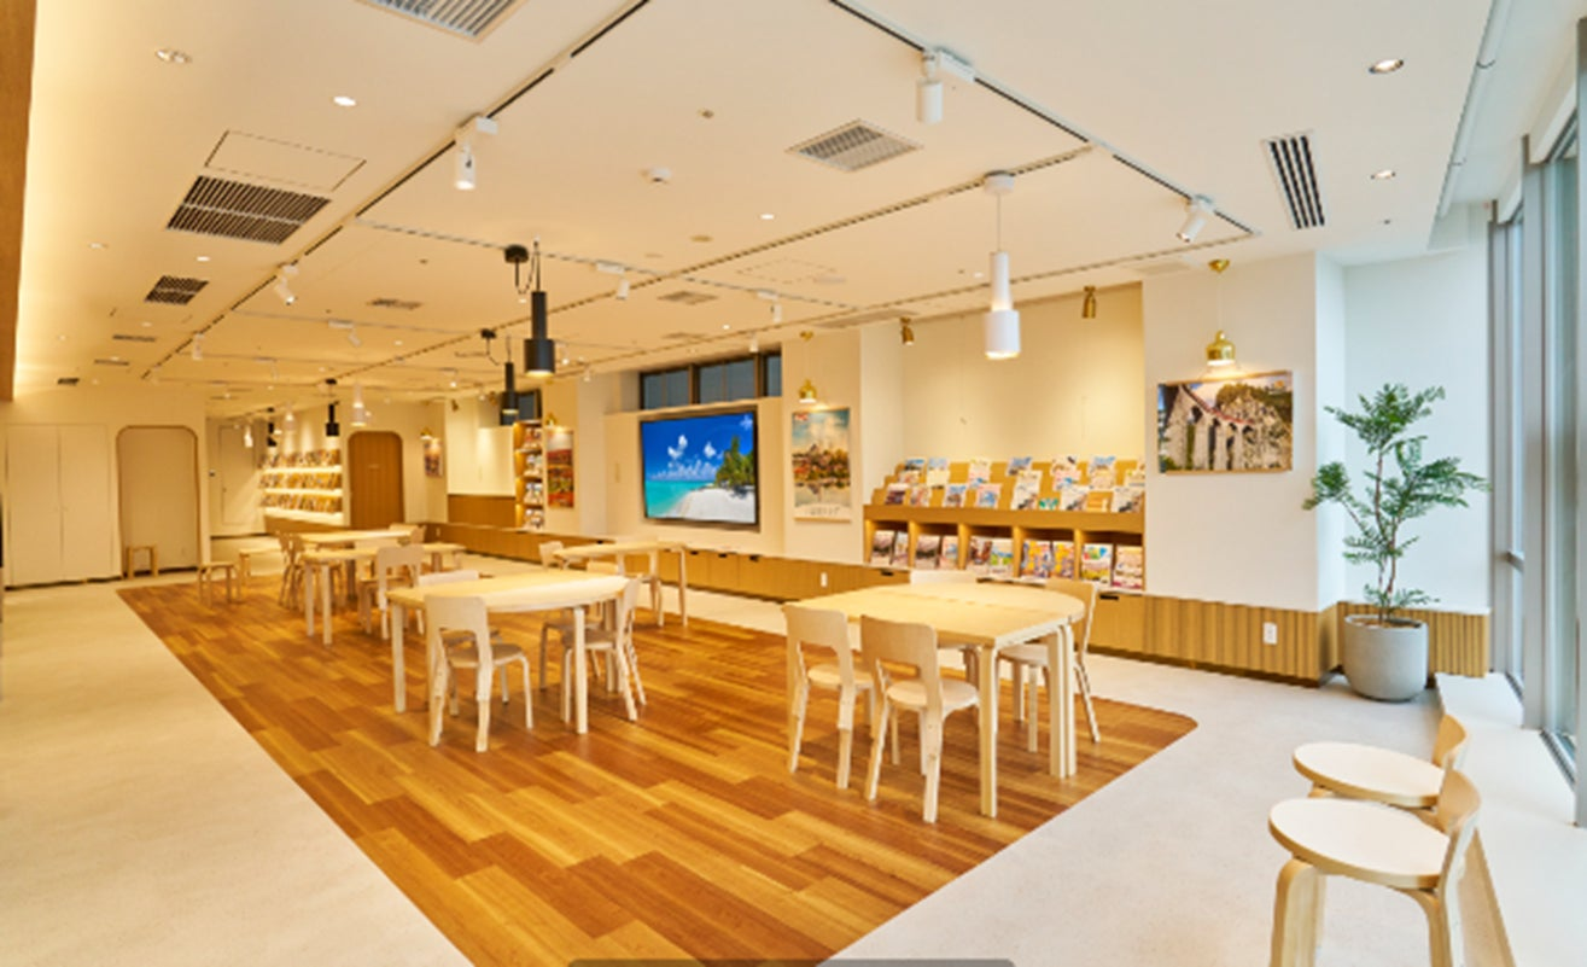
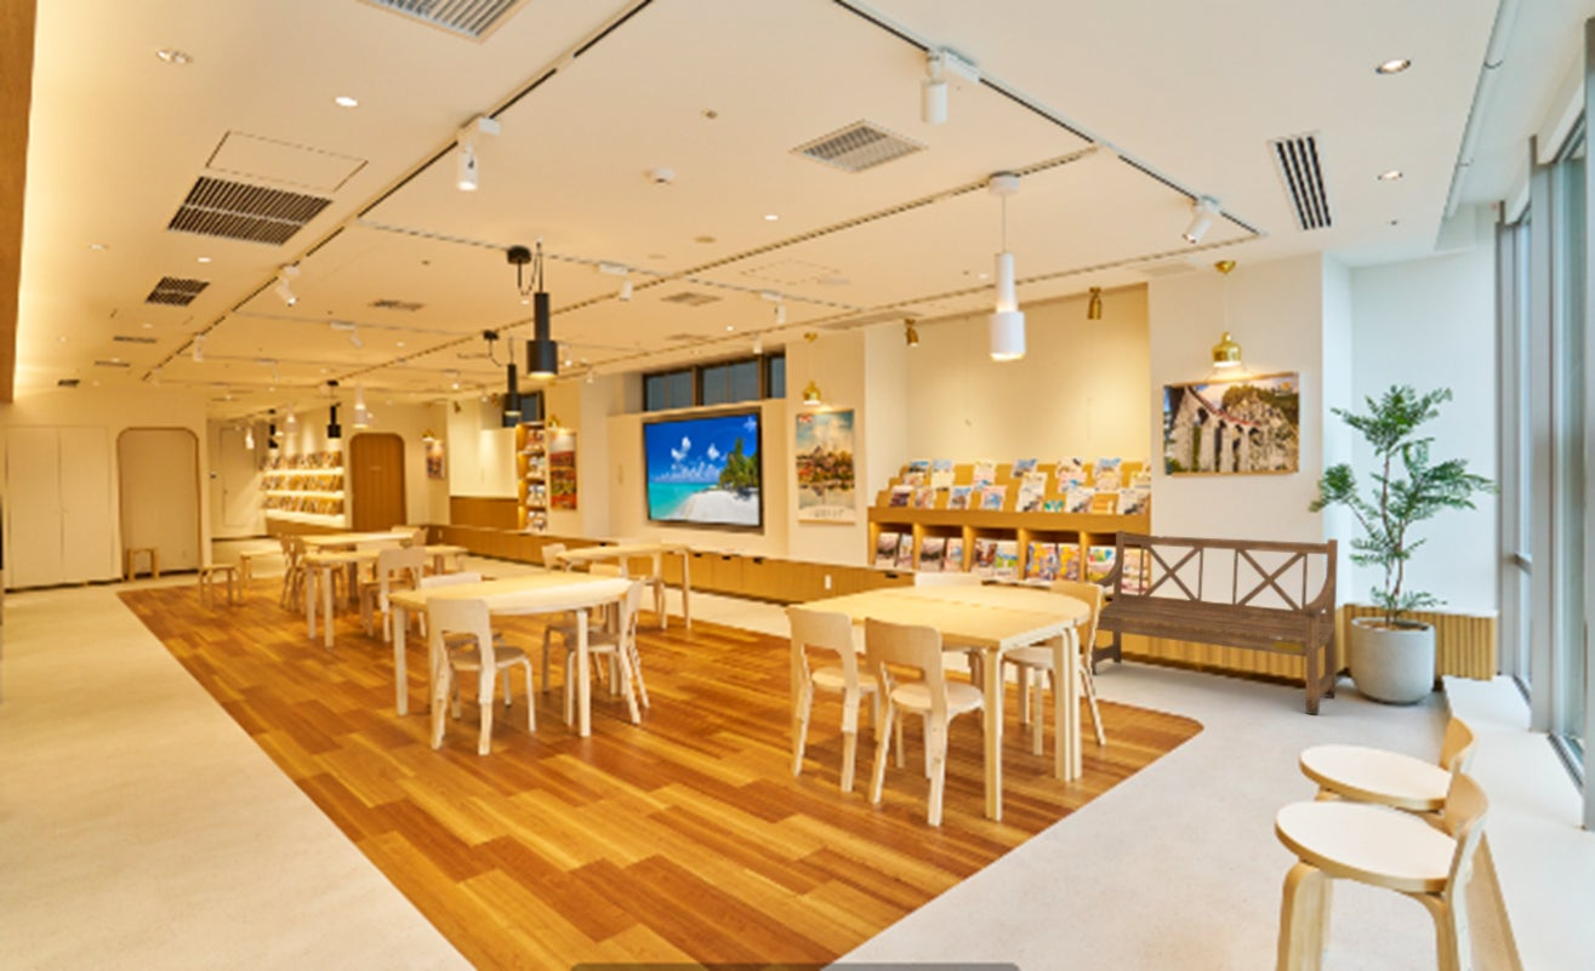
+ bench (1203, 611)
